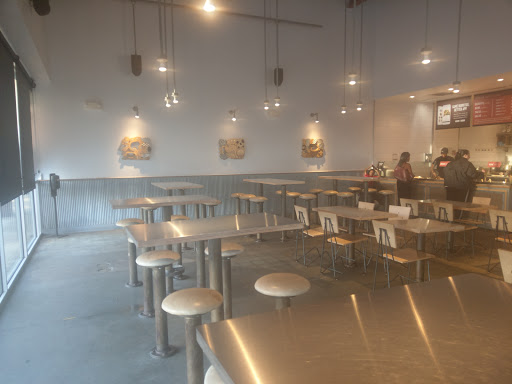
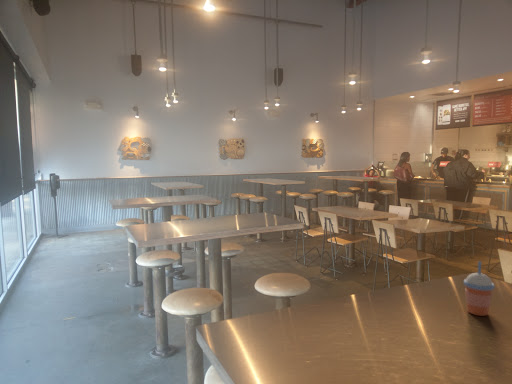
+ cup with straw (478, 287)
